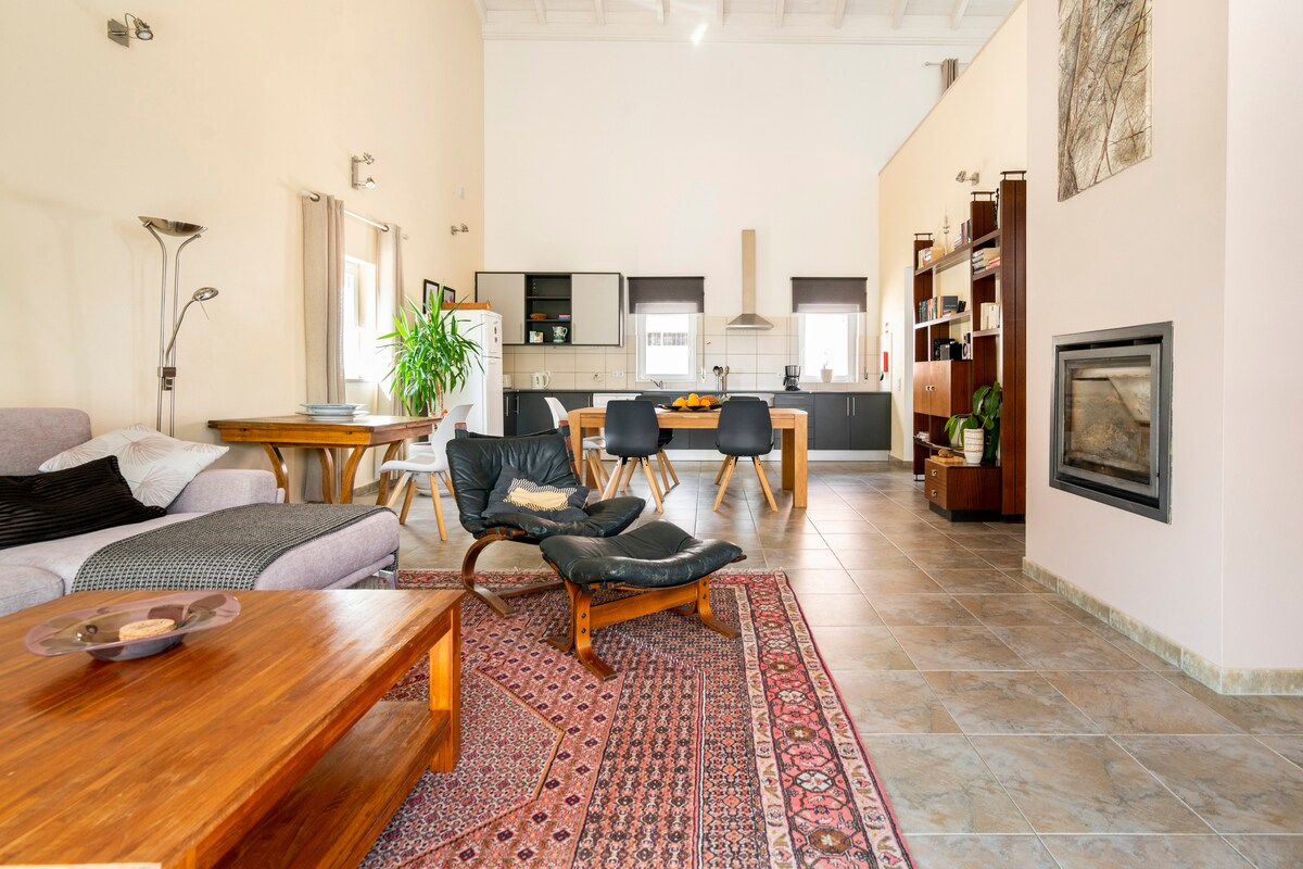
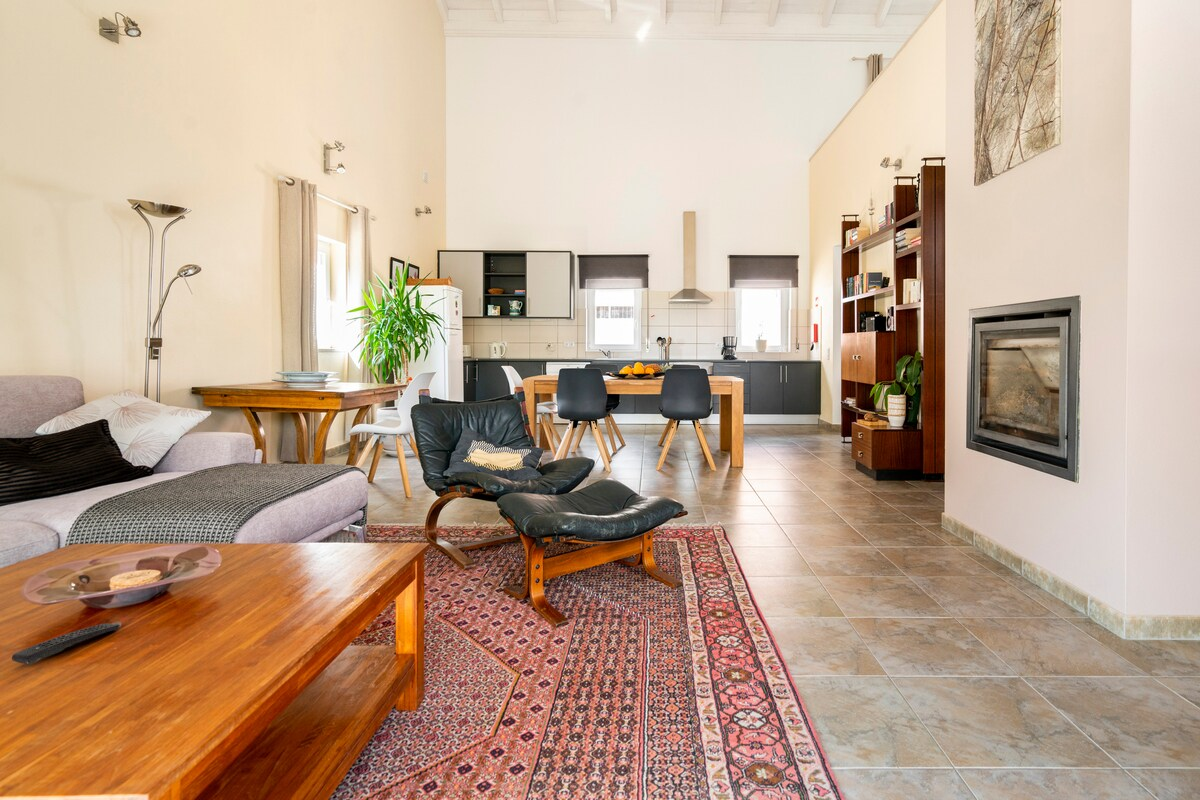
+ remote control (72, 639)
